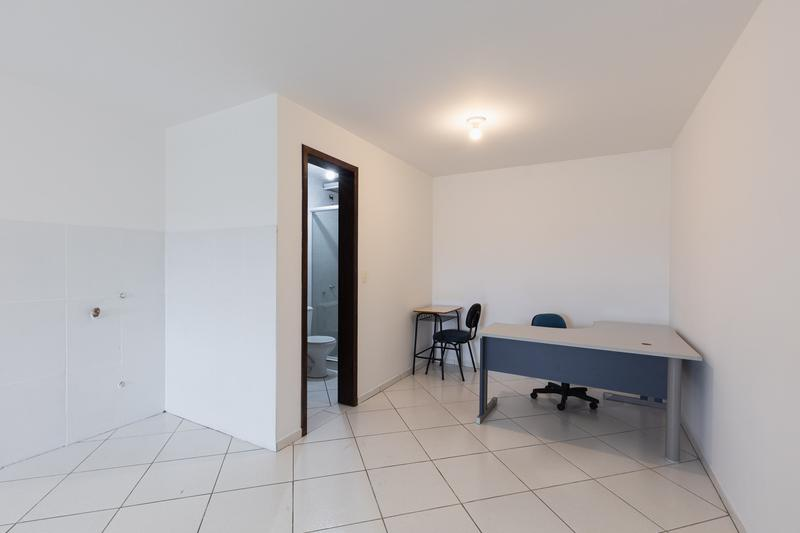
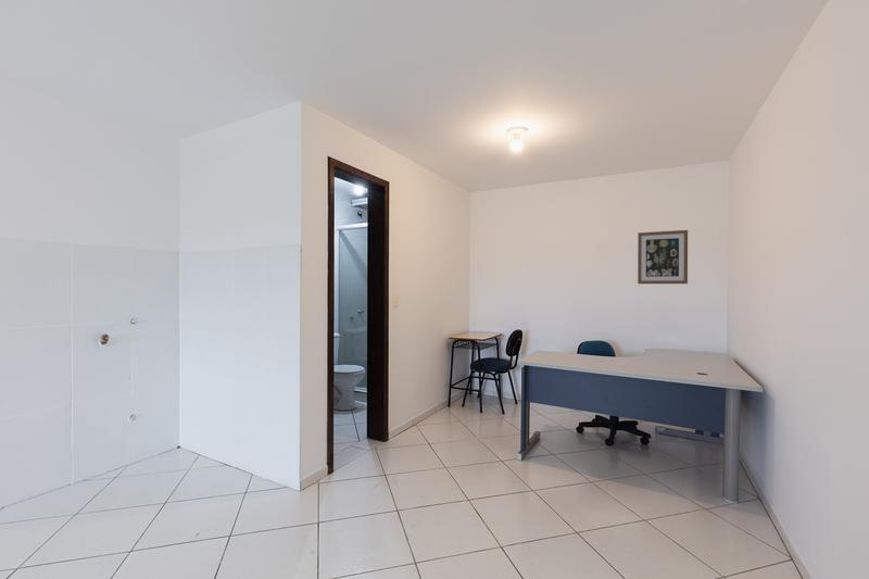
+ wall art (662, 257)
